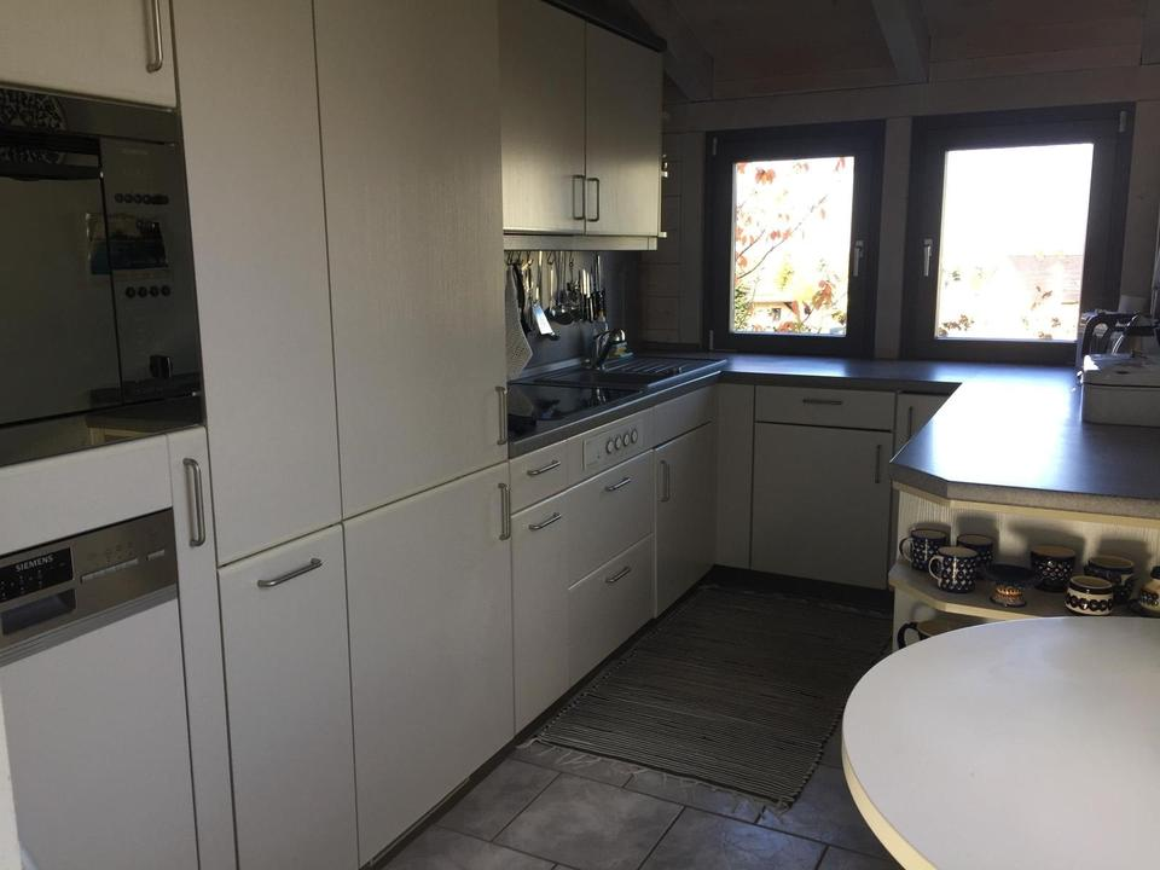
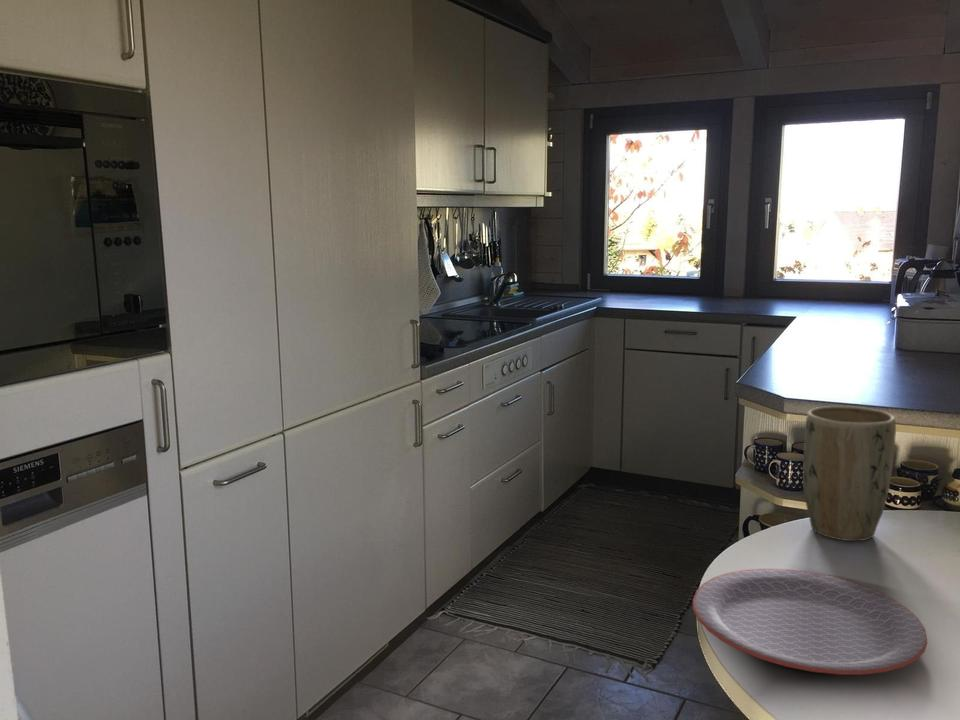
+ plant pot (846, 473)
+ plate (804, 621)
